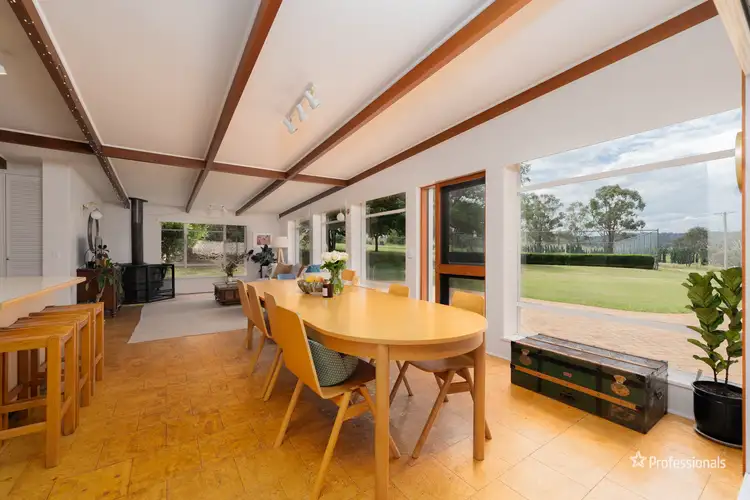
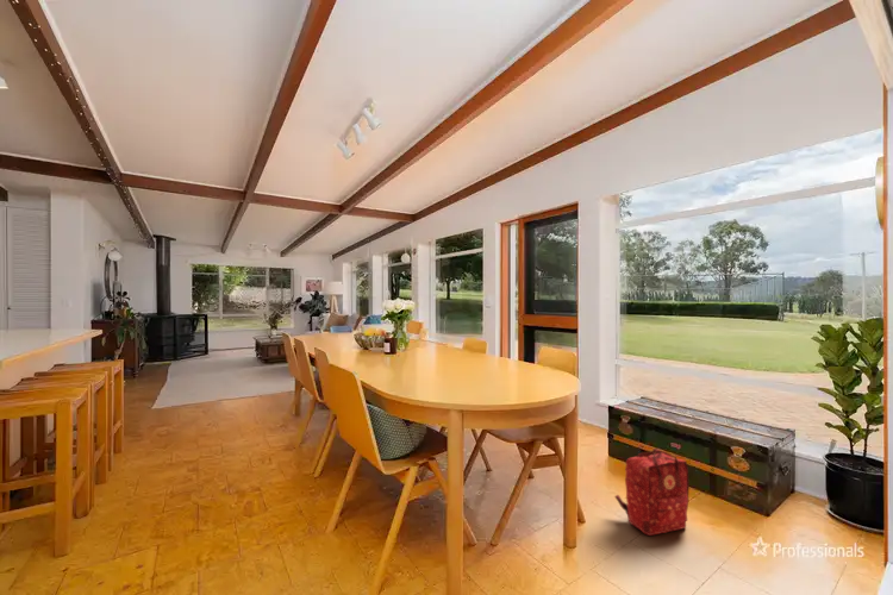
+ backpack (651, 484)
